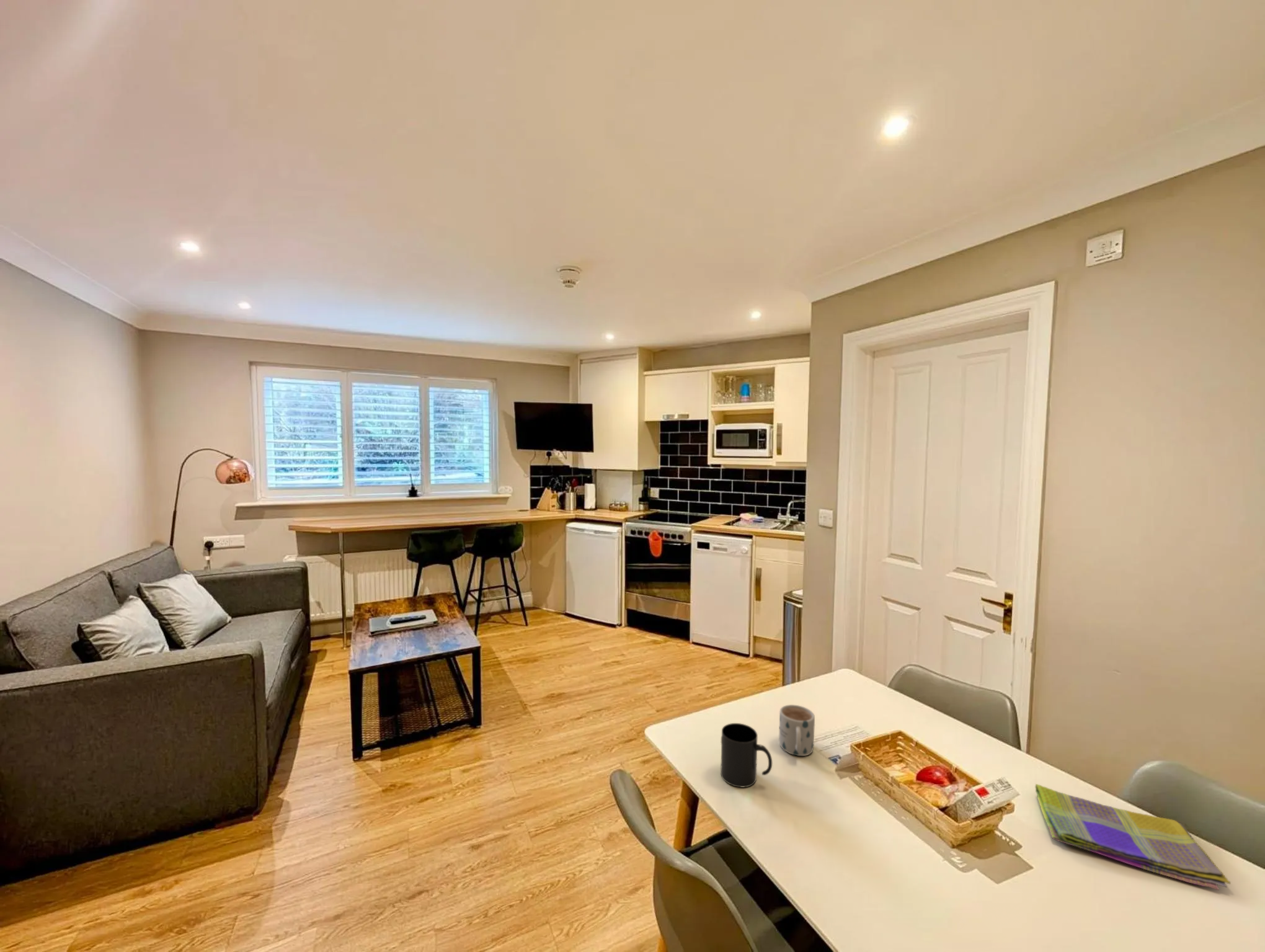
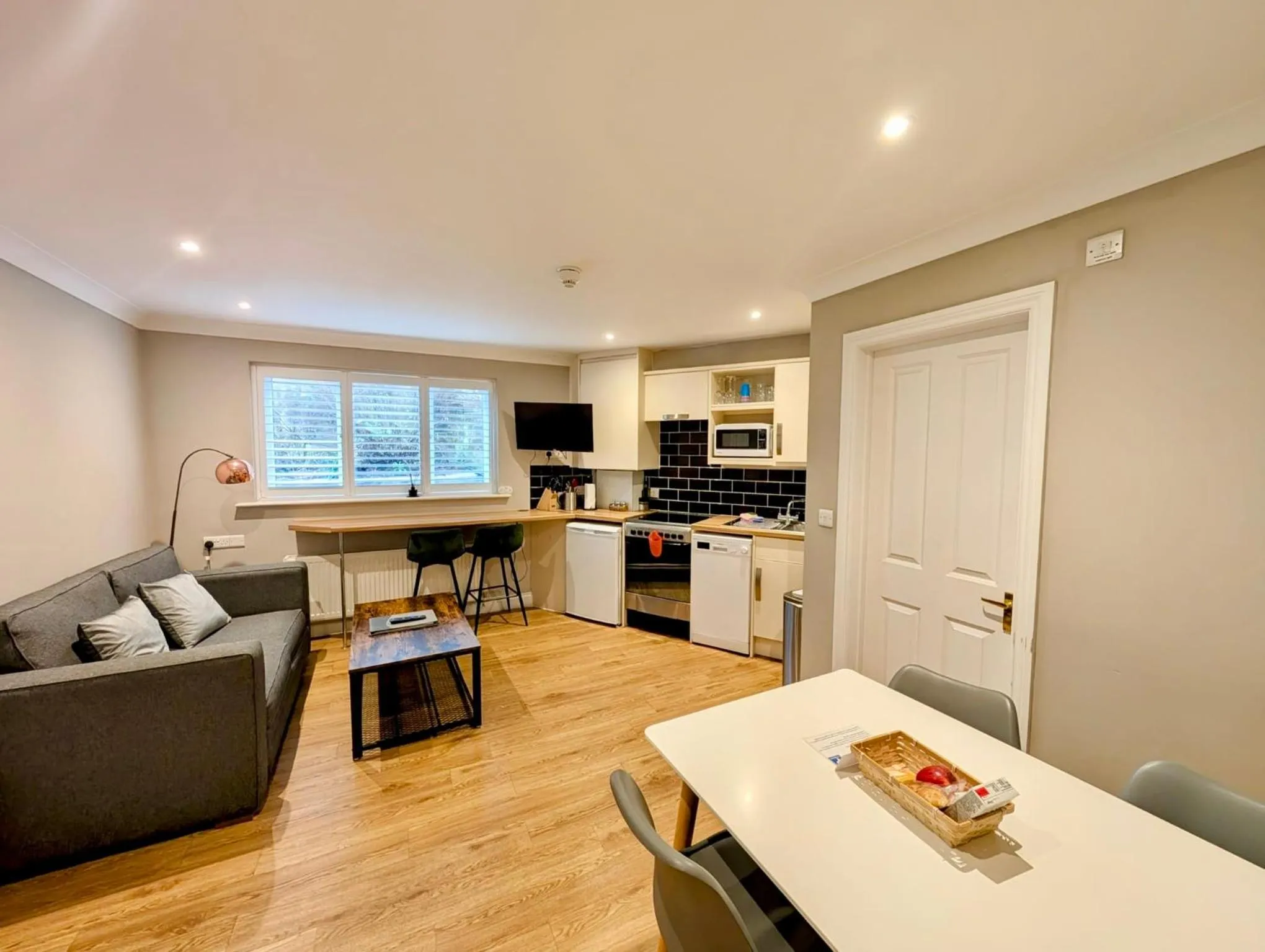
- mug (797, 733)
- mug (746, 756)
- dish towel (1120, 830)
